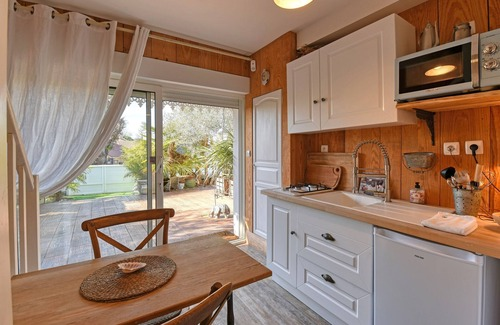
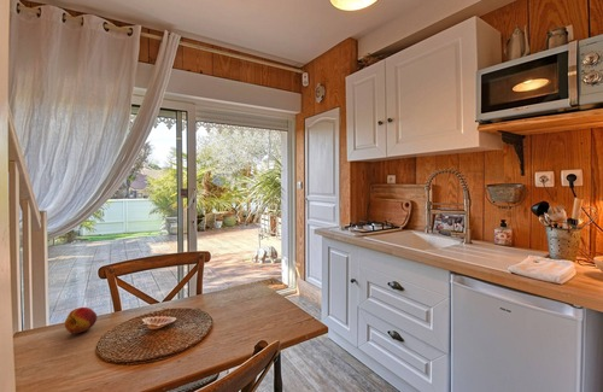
+ fruit (81, 318)
